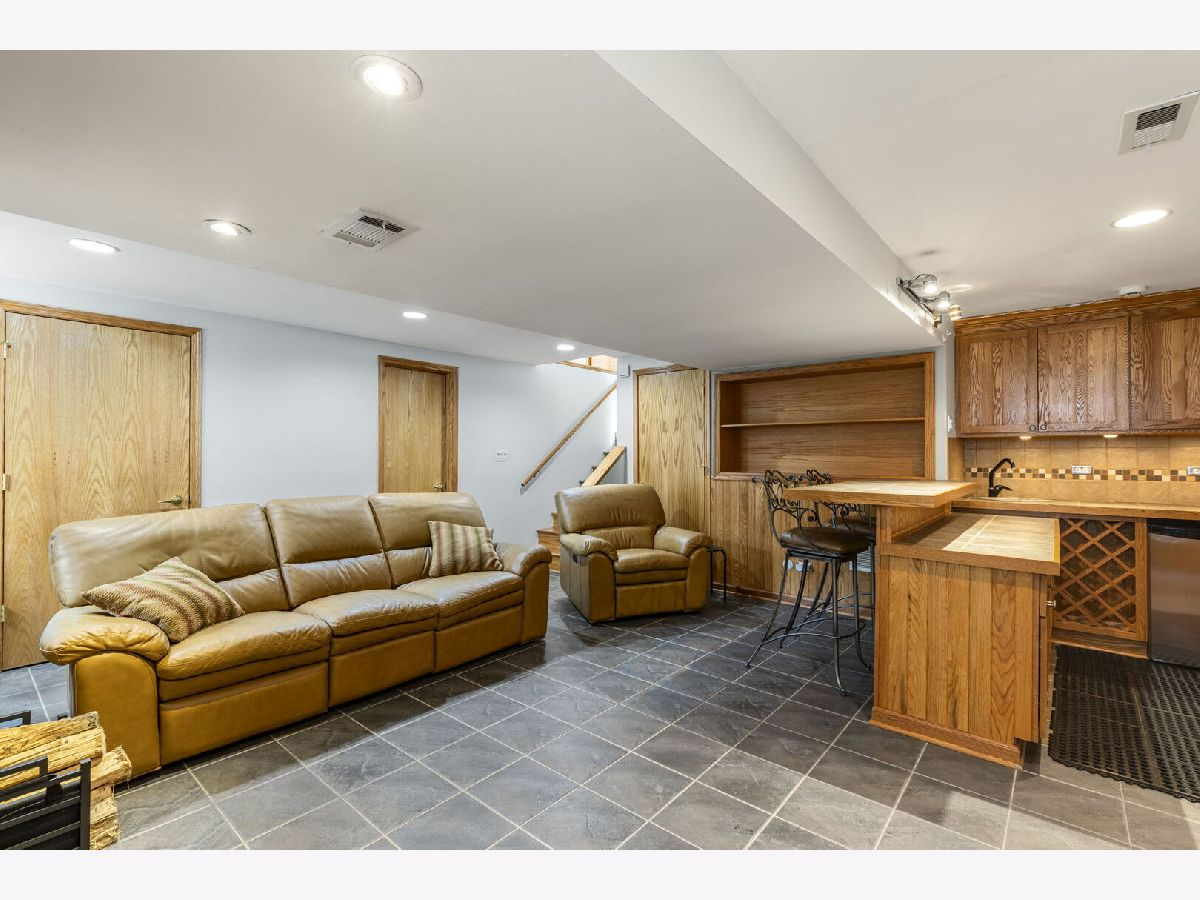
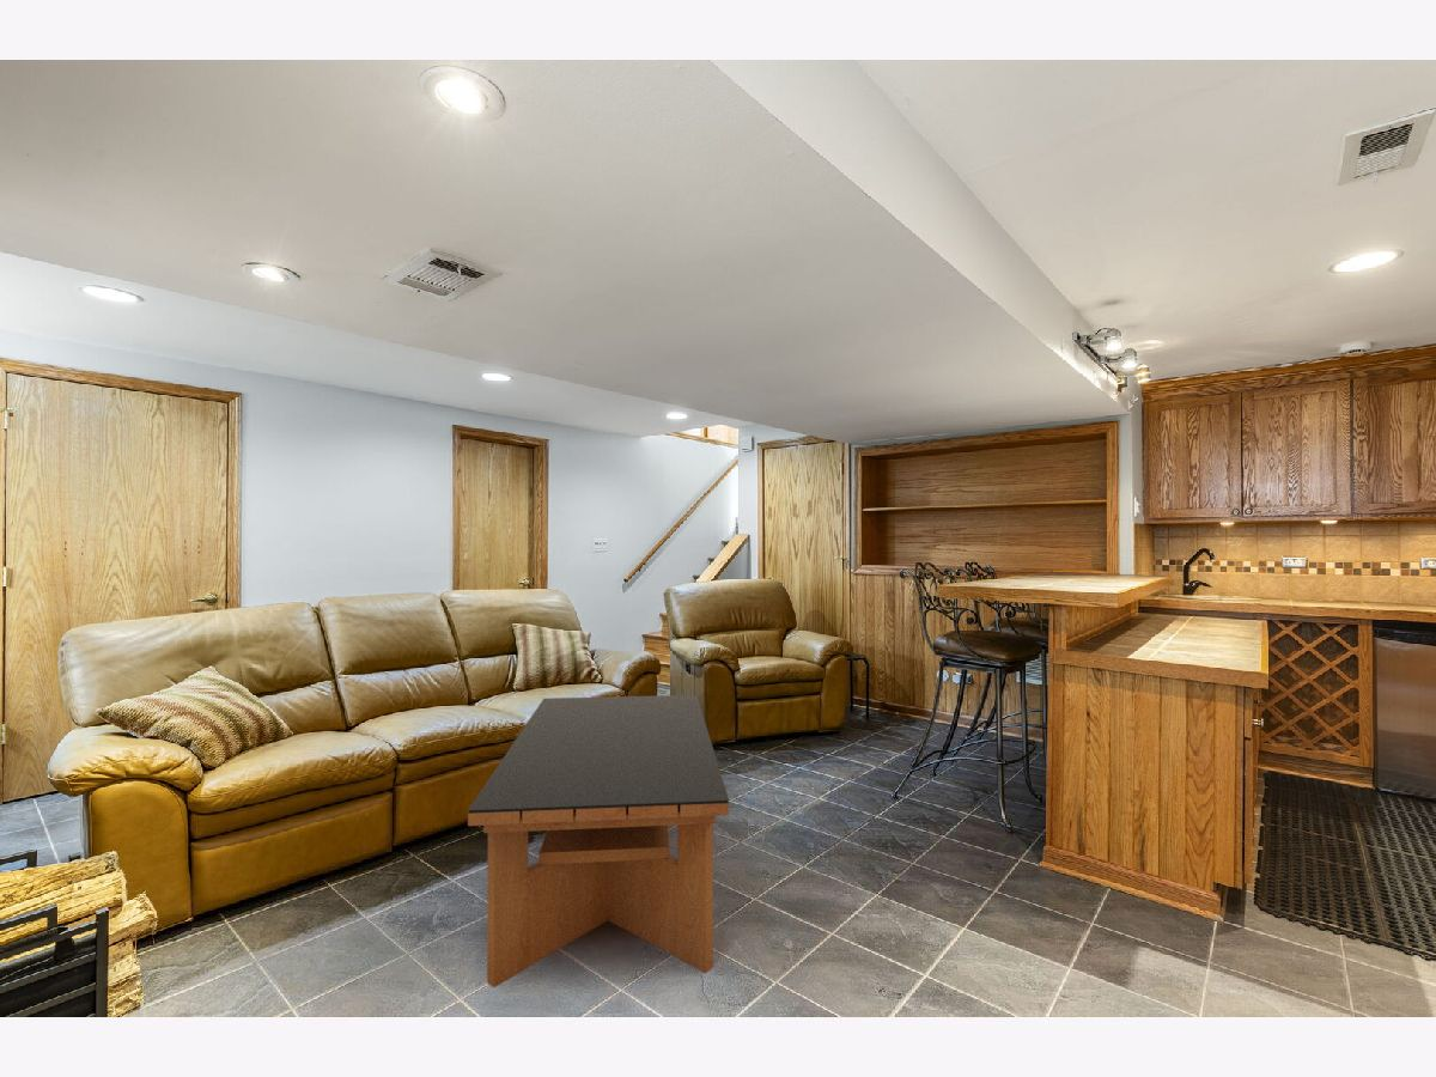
+ coffee table (613, 804)
